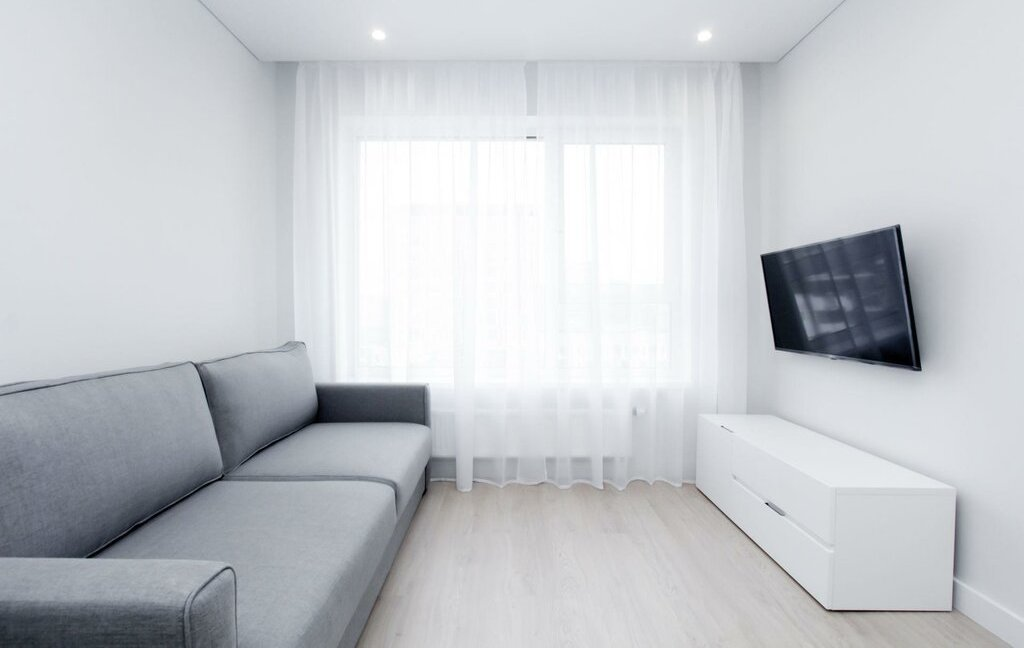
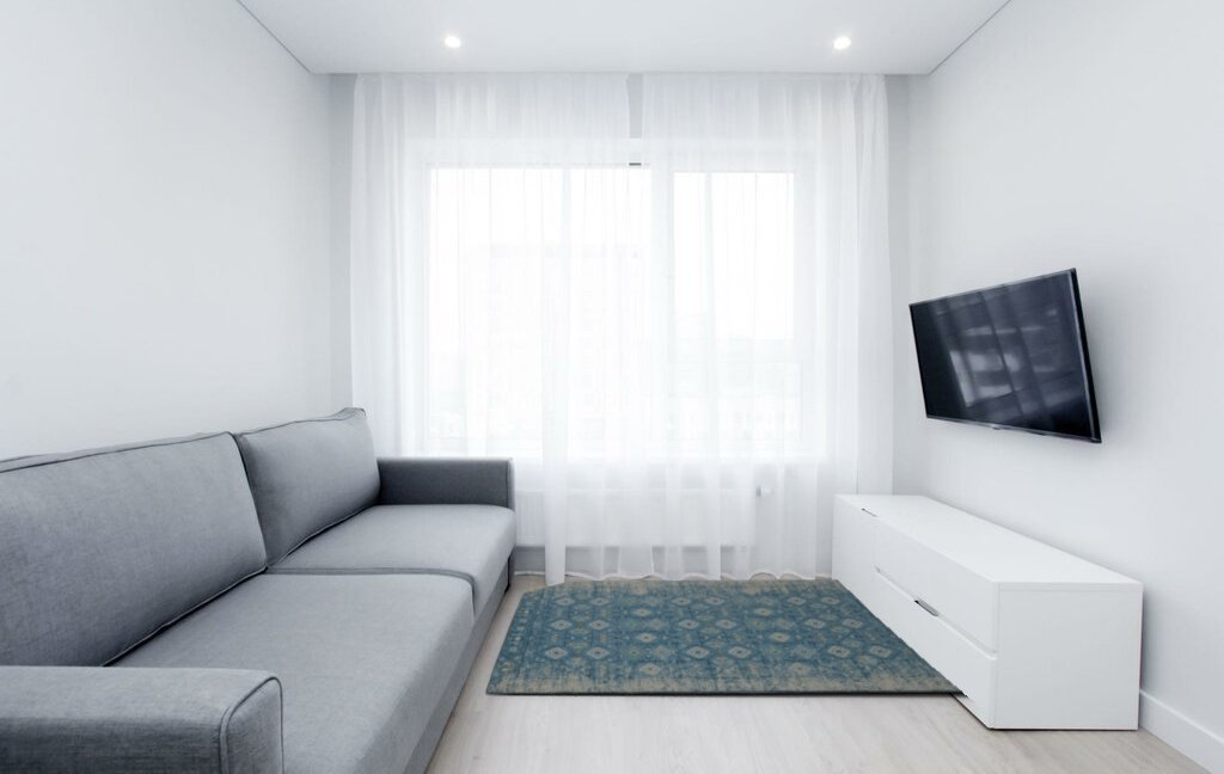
+ rug (706, 625)
